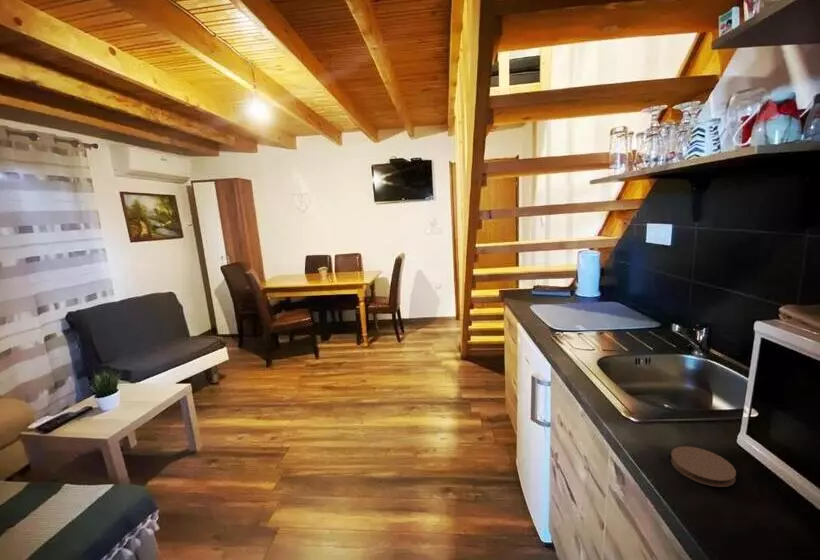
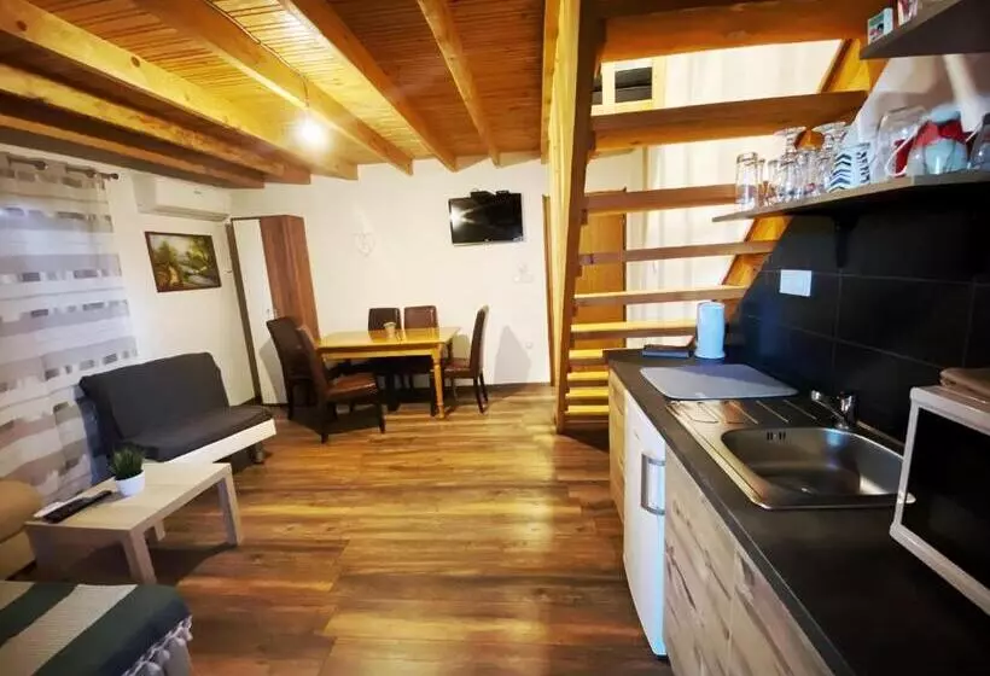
- coaster (701, 465)
